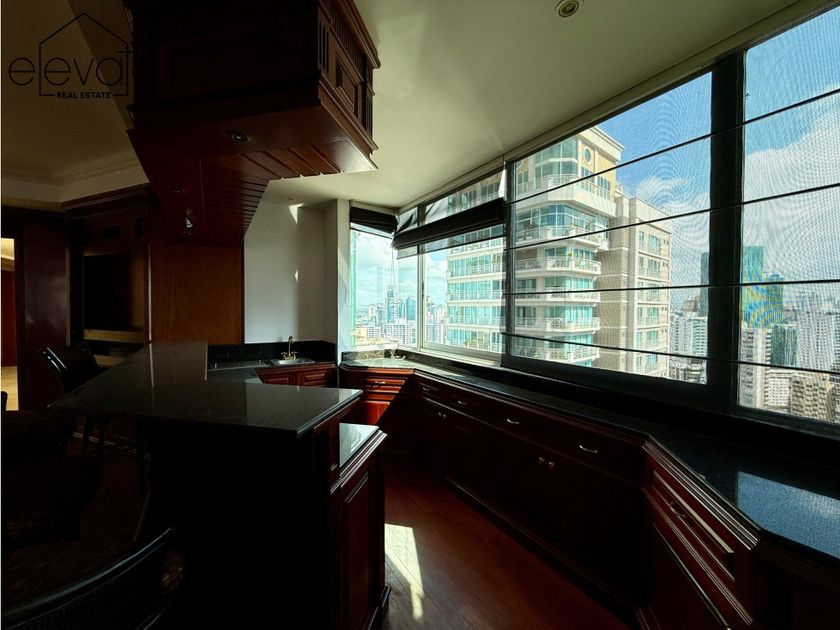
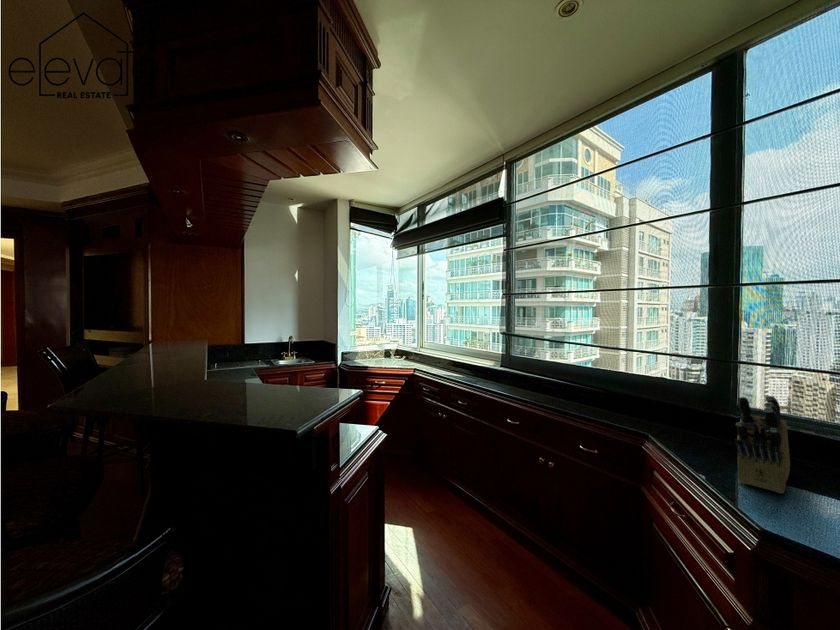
+ knife block (763, 435)
